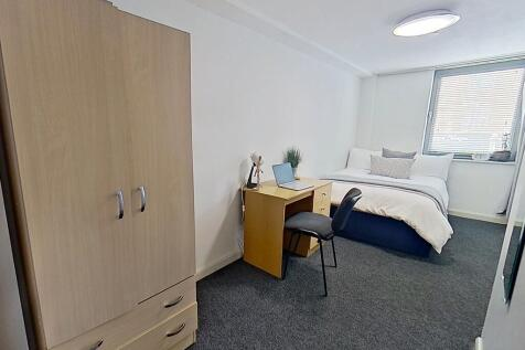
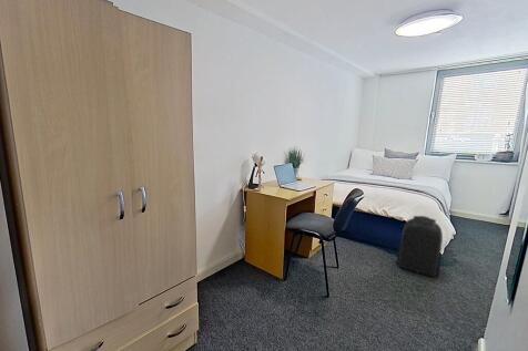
+ backpack (420, 240)
